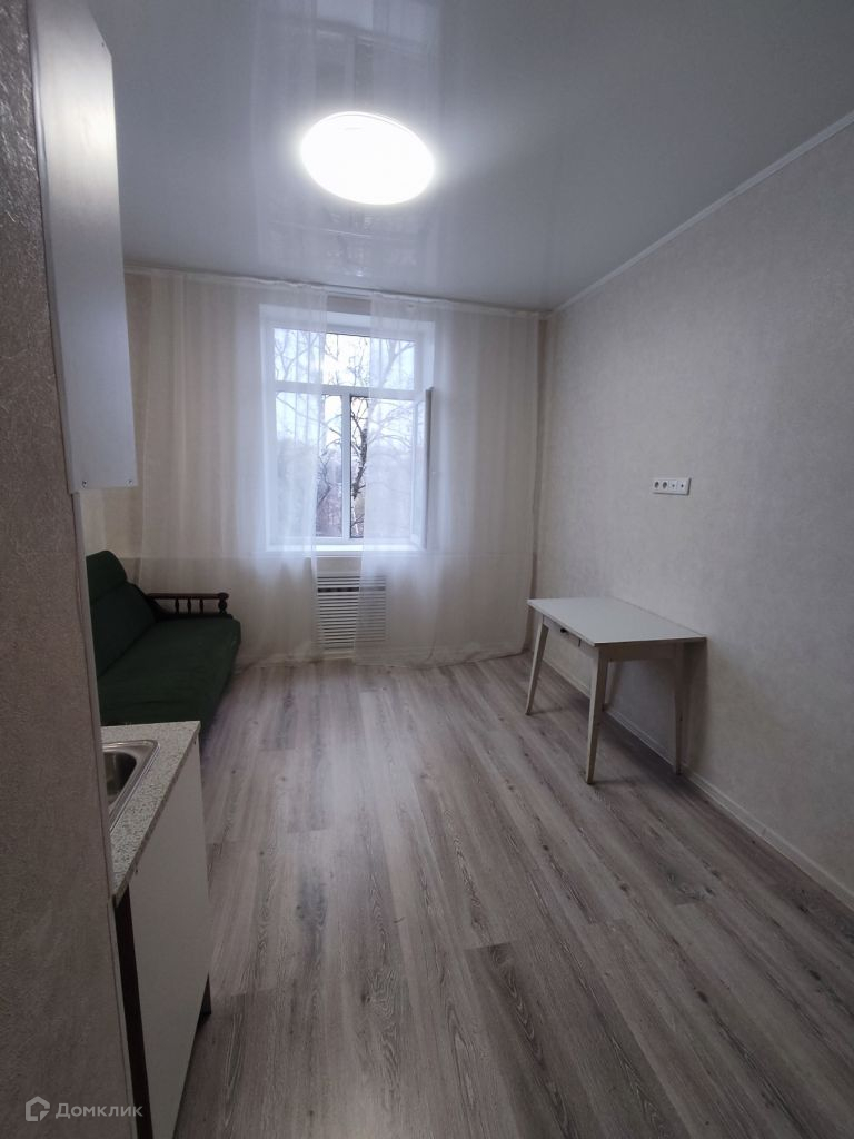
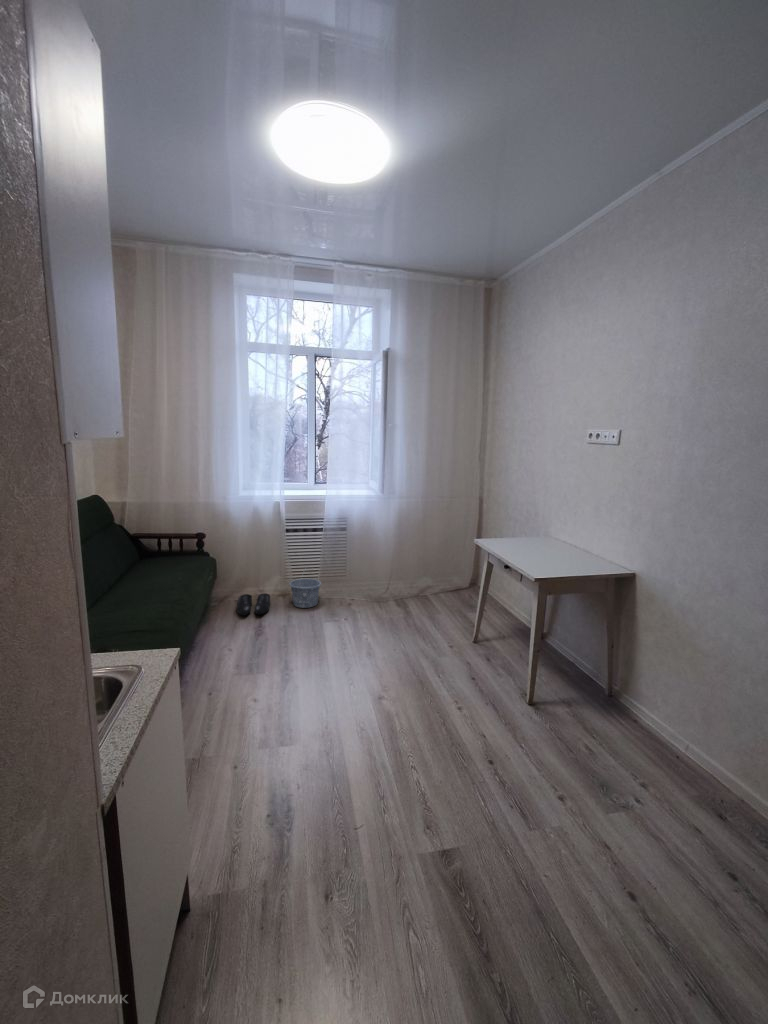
+ bucket (305, 585)
+ shoe (251, 603)
